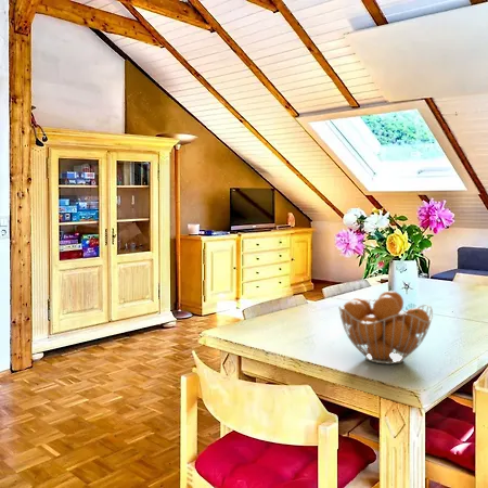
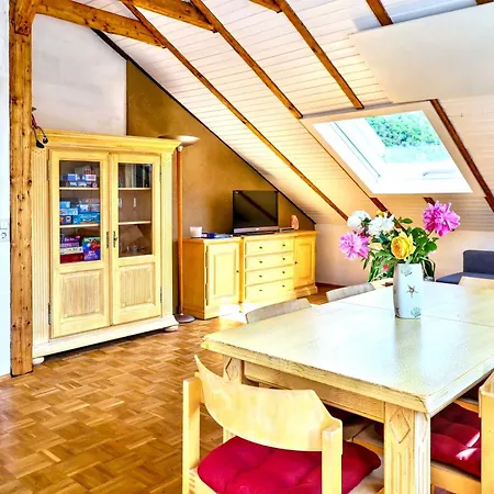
- fruit basket (384, 325)
